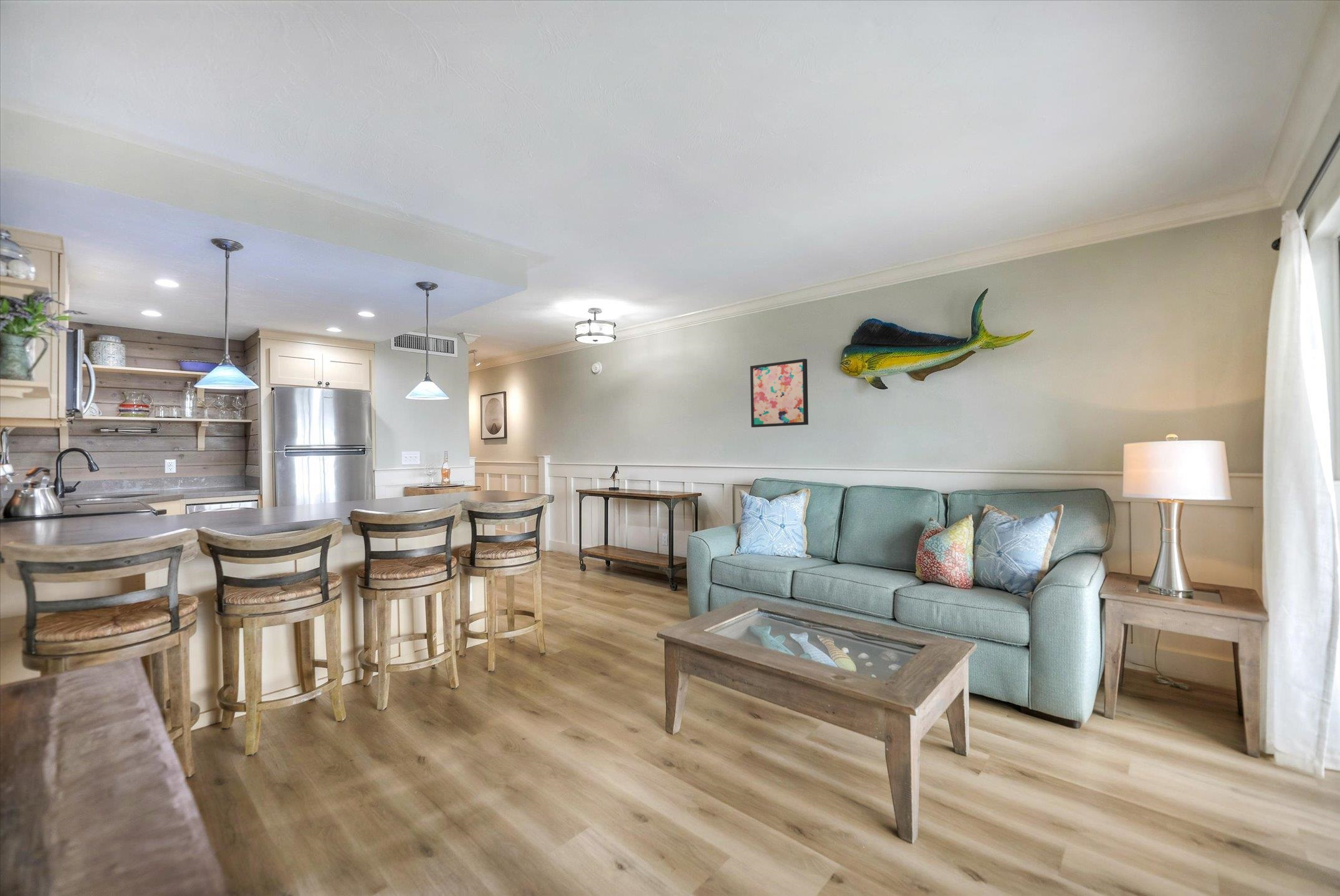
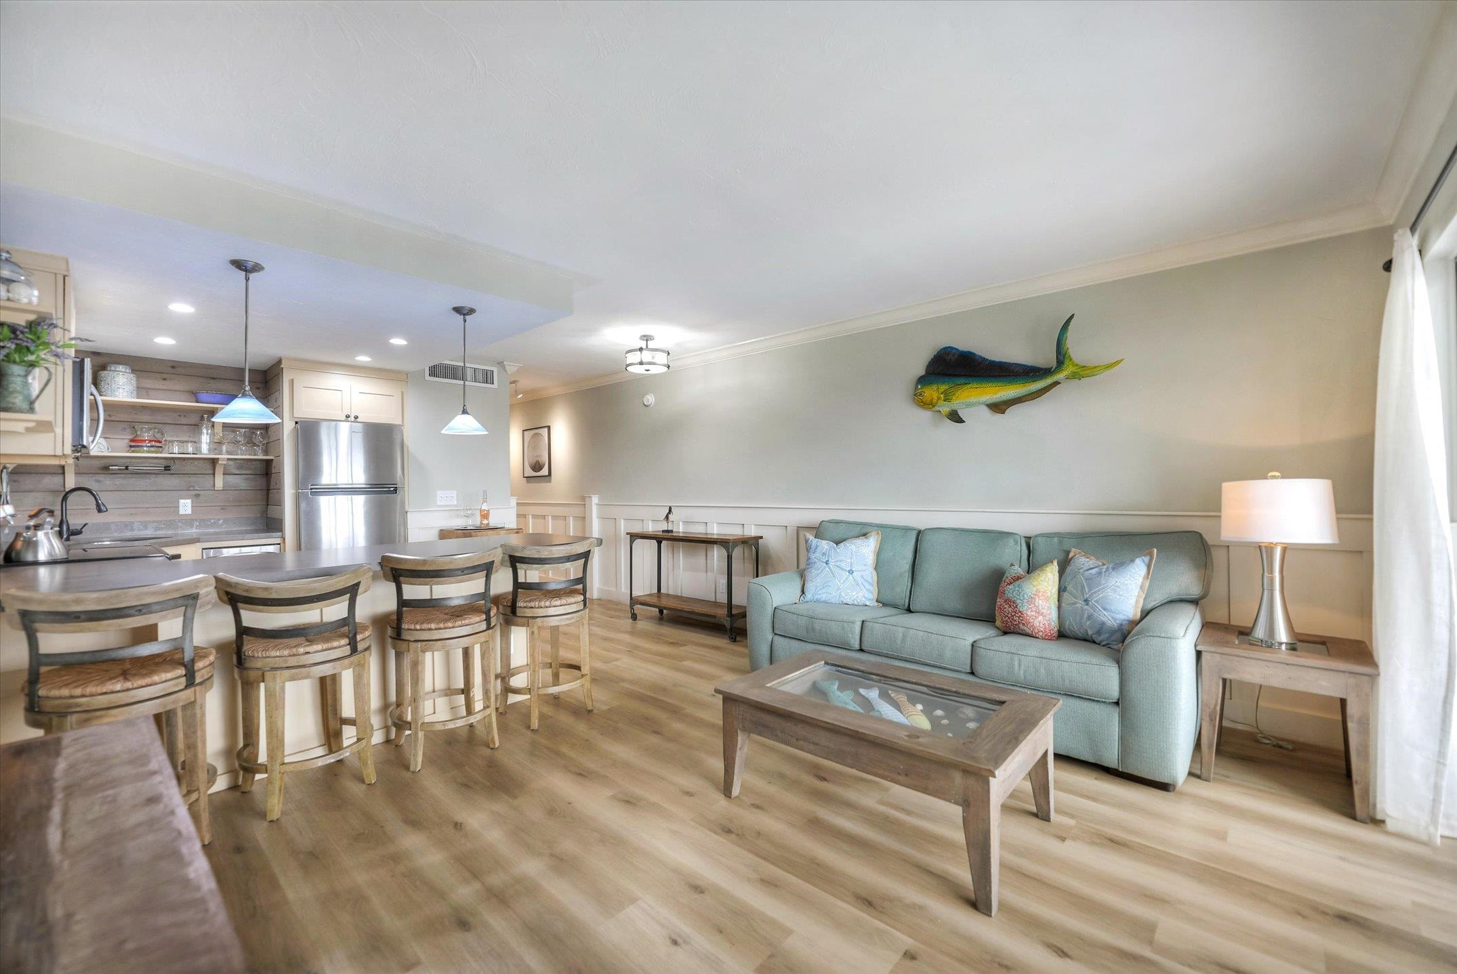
- wall art (778, 394)
